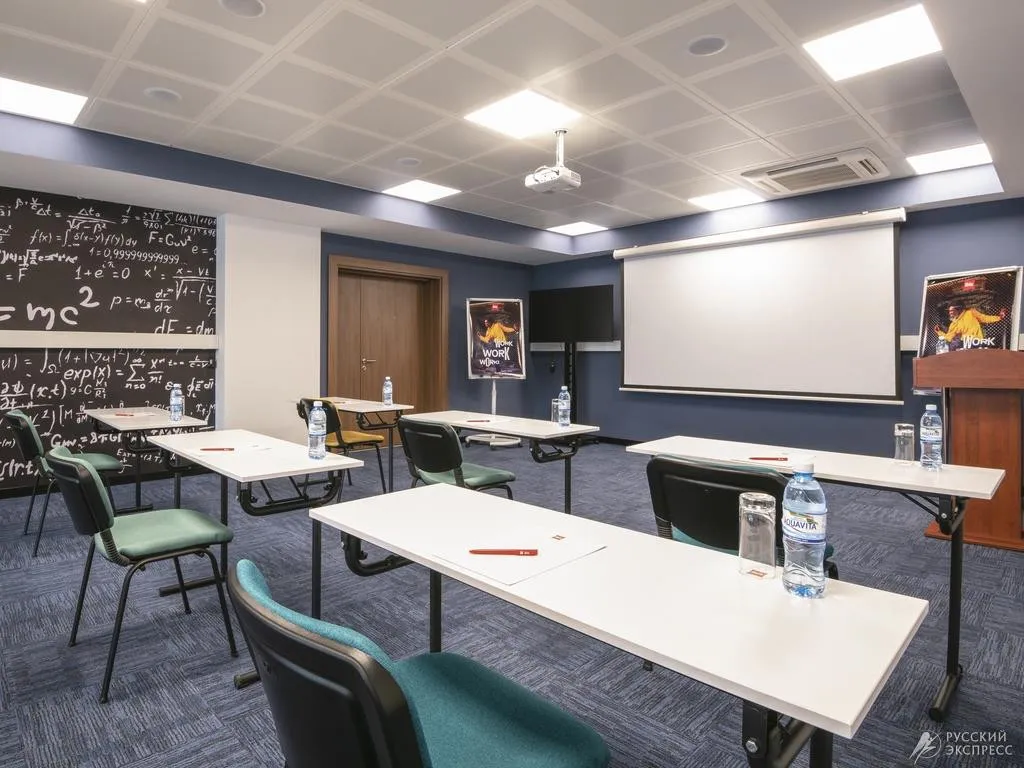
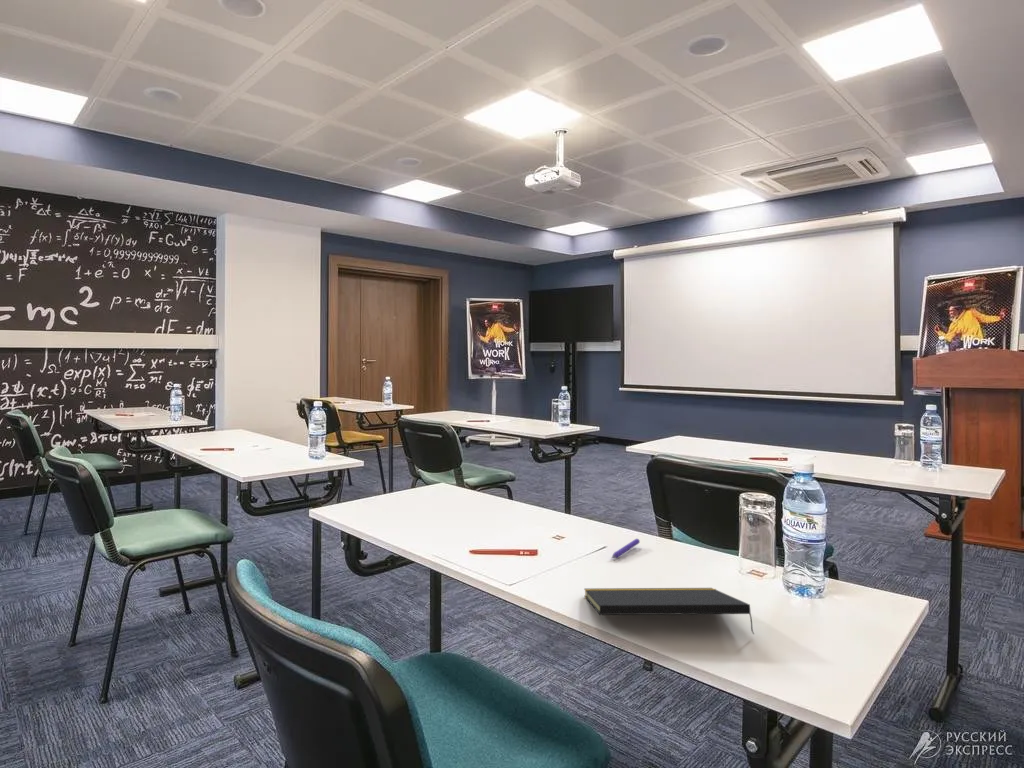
+ notepad (660, 600)
+ pen (625, 548)
